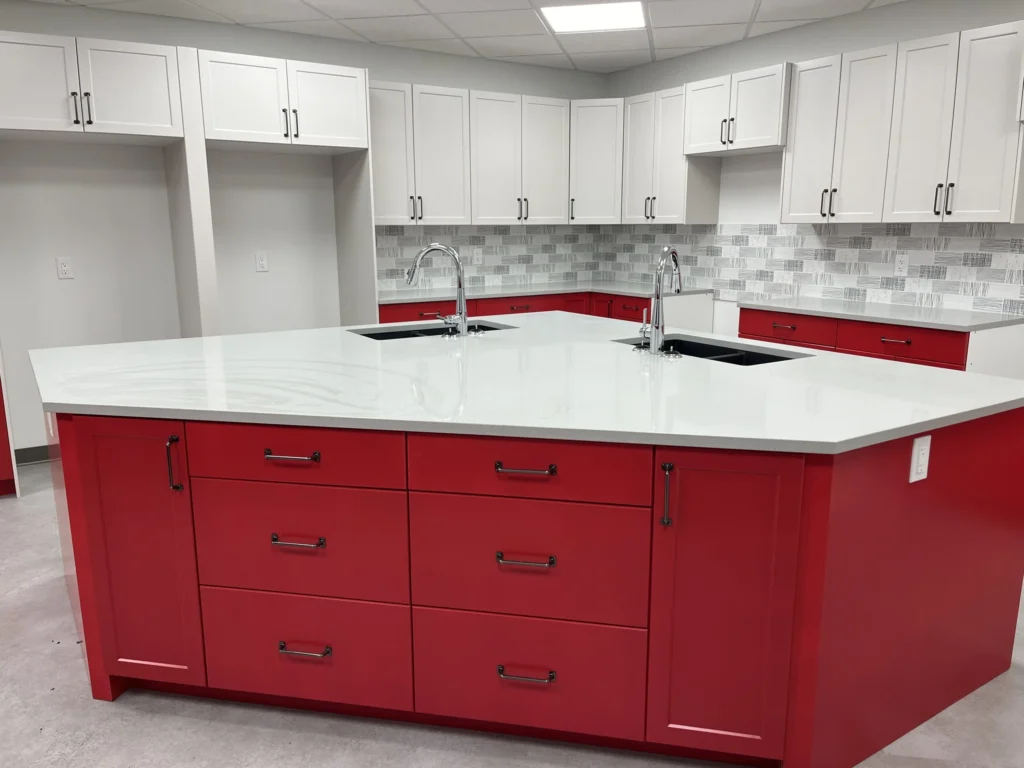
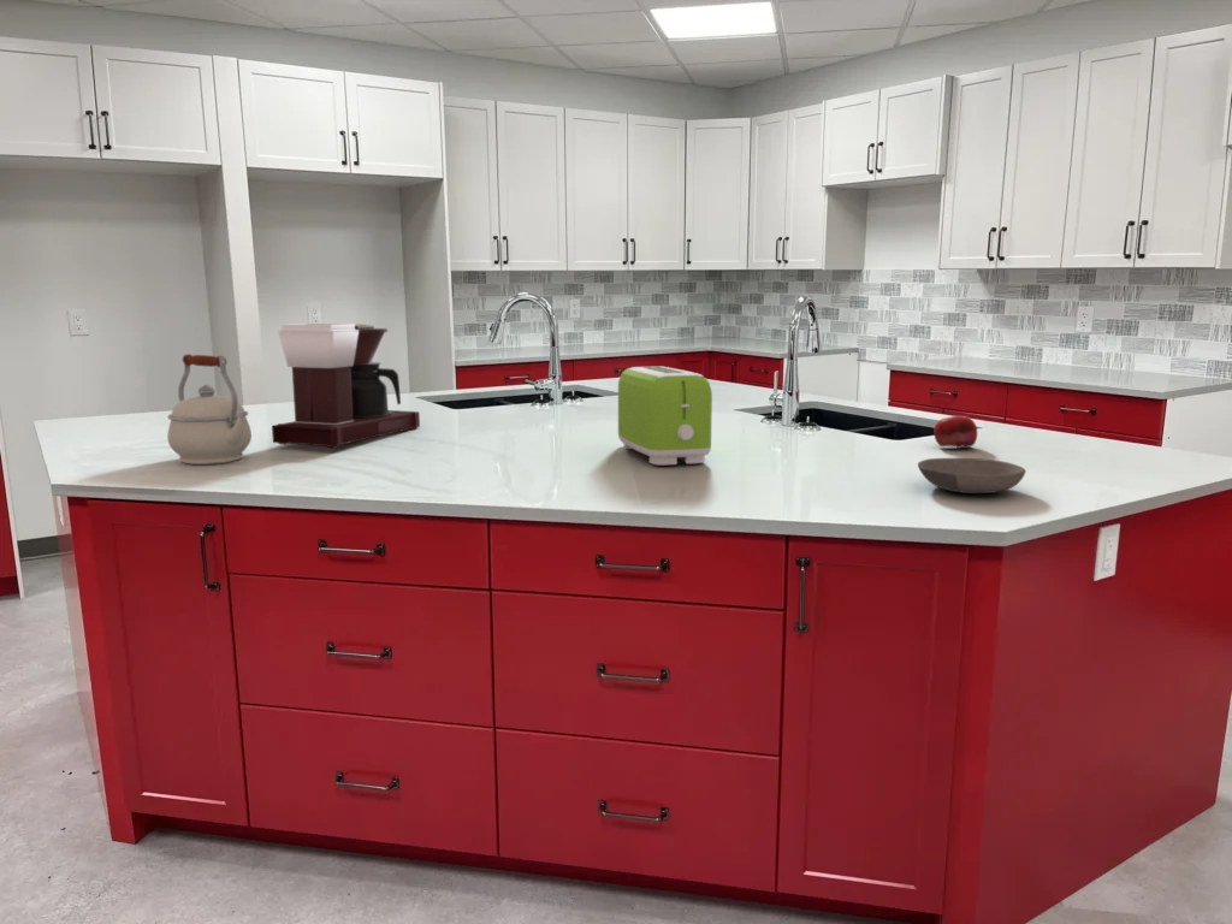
+ coffee maker (348, 380)
+ kettle (212, 408)
+ fruit (955, 431)
+ toaster (662, 411)
+ bowl (970, 476)
